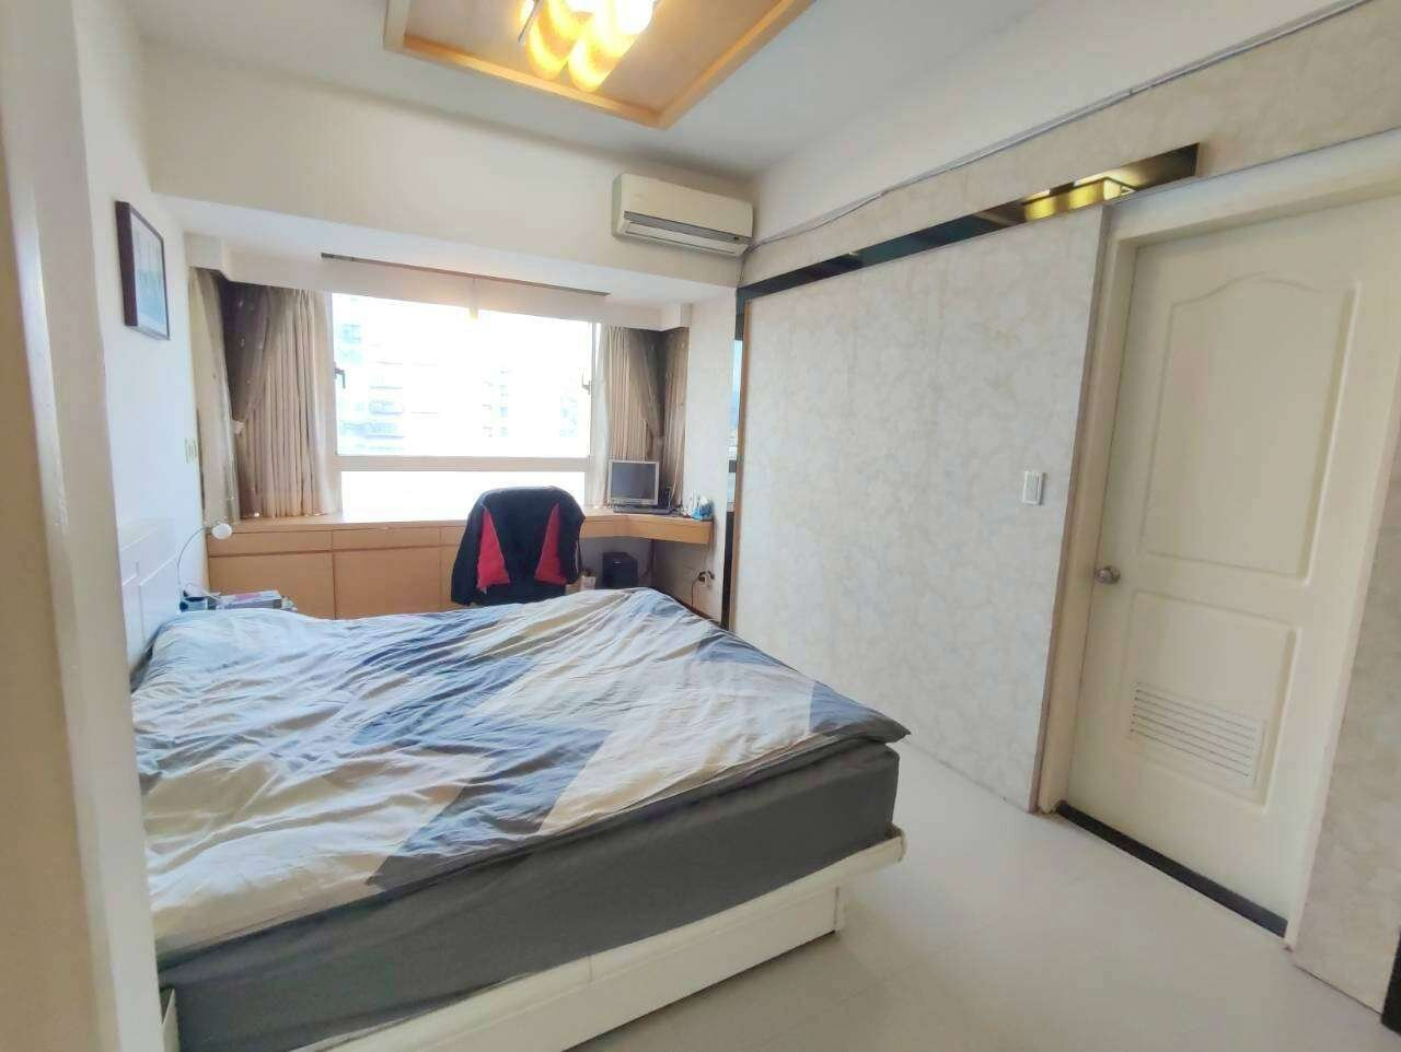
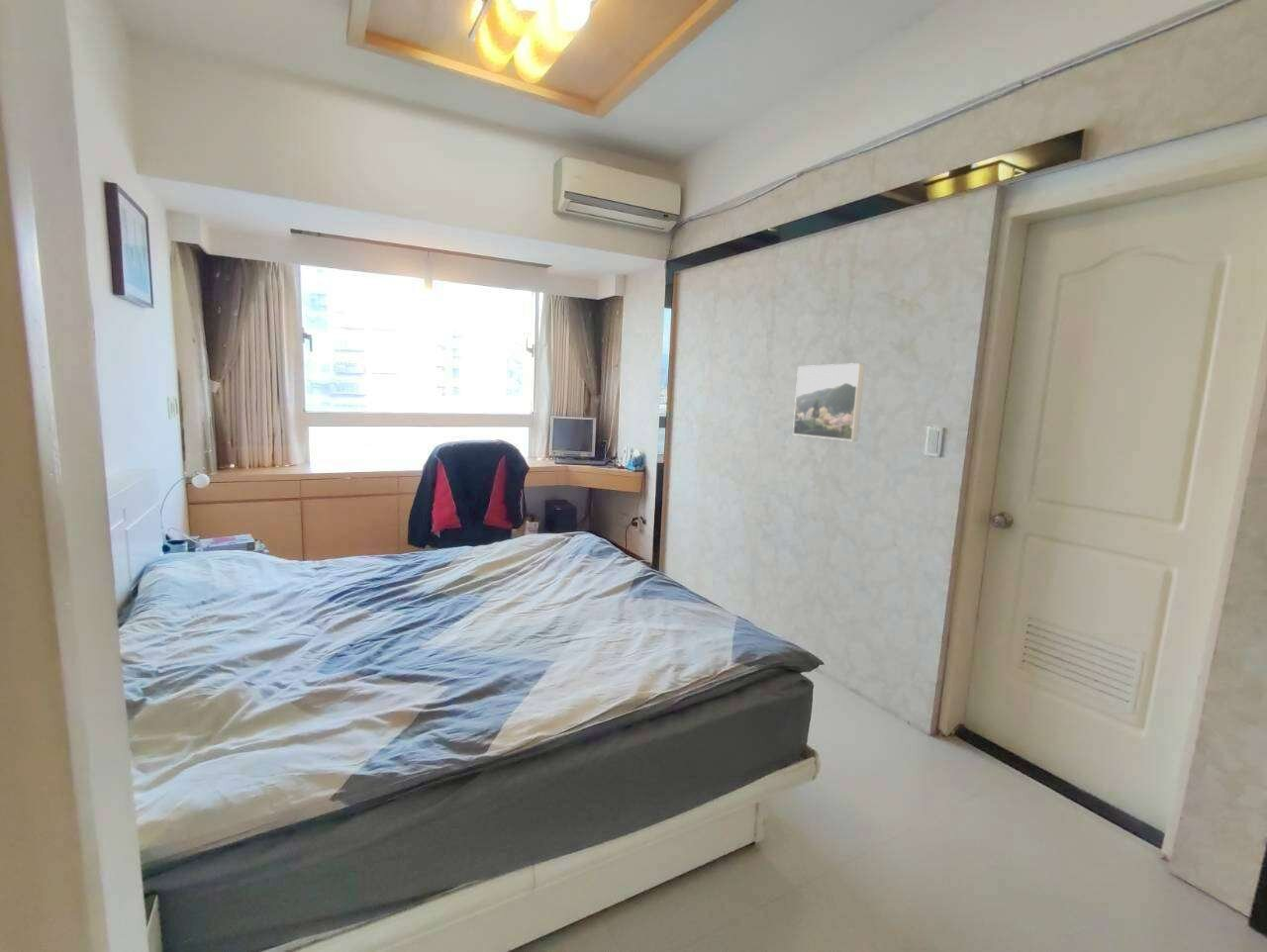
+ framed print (826, 401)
